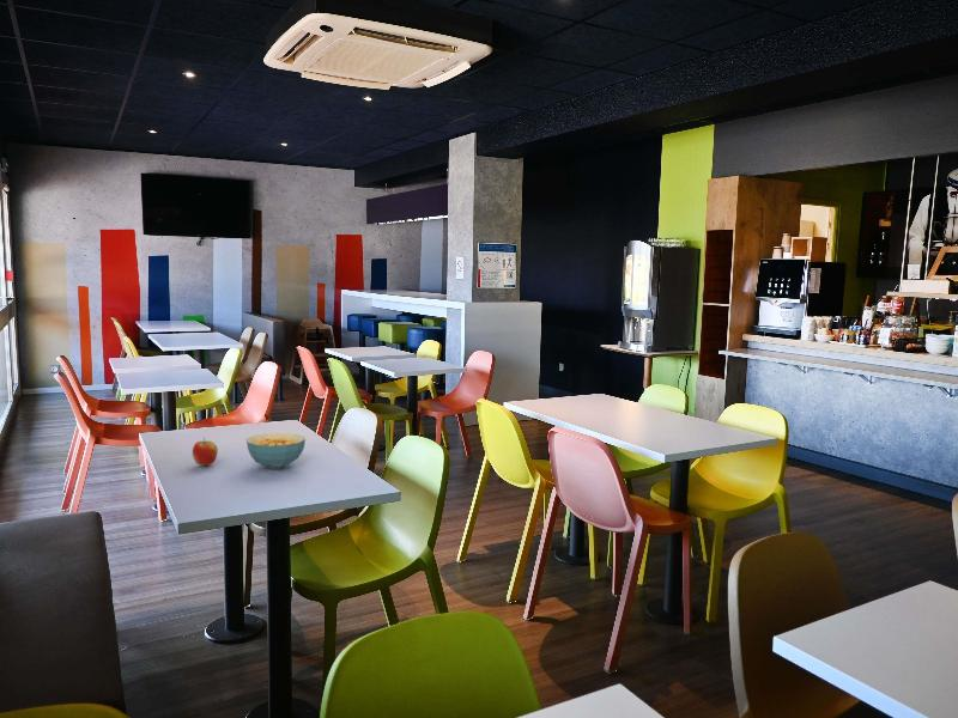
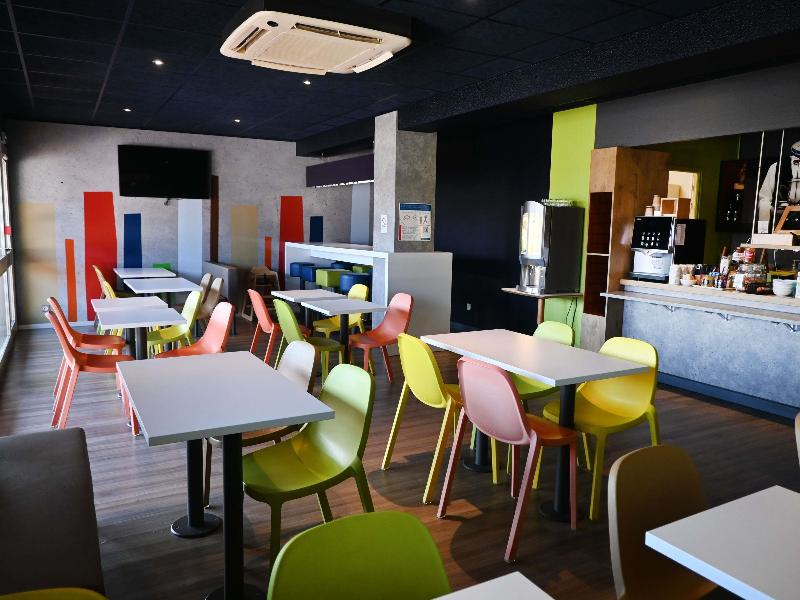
- apple (205, 451)
- cereal bowl (275, 452)
